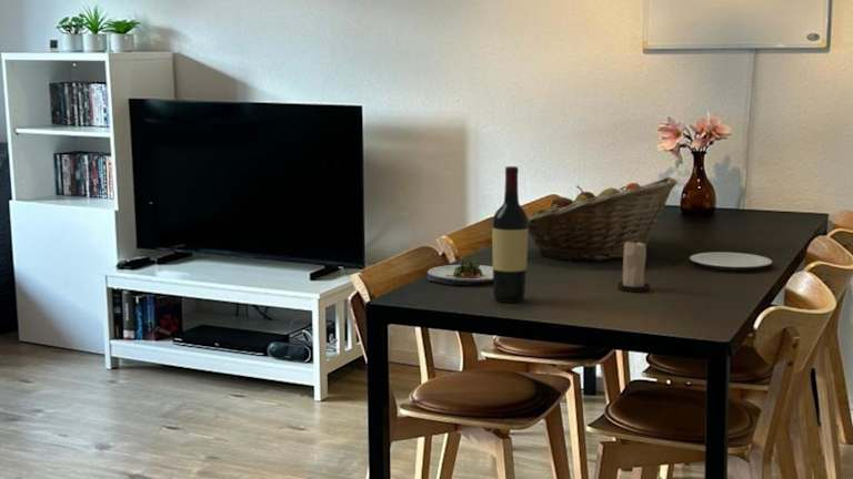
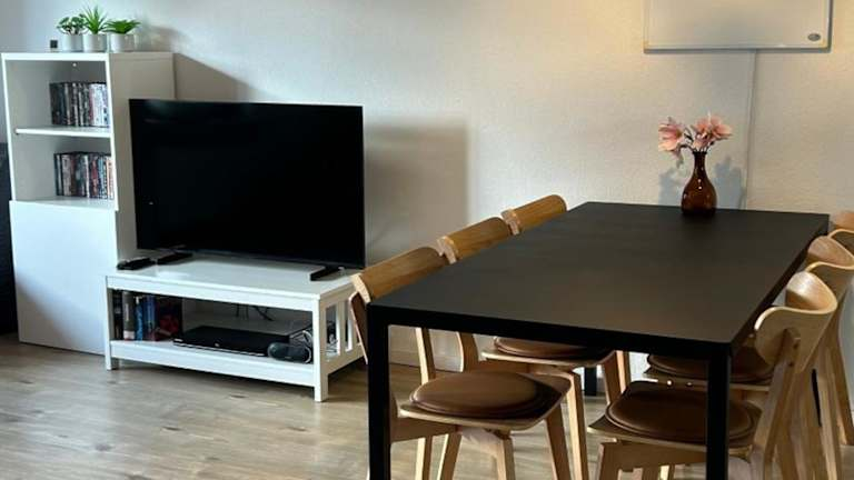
- salad plate (466, 268)
- fruit basket (600, 214)
- wine bottle (510, 233)
- candle (634, 263)
- plate (730, 262)
